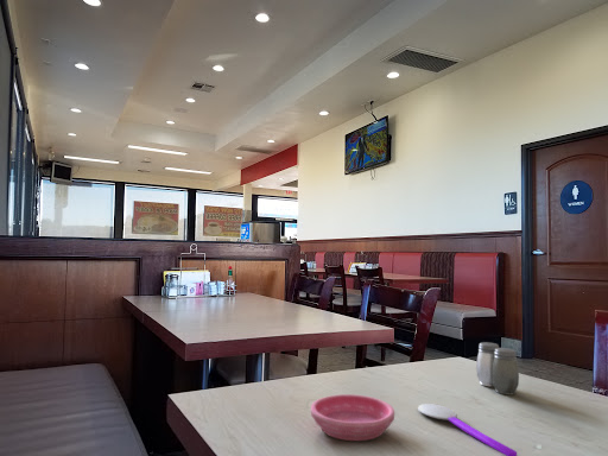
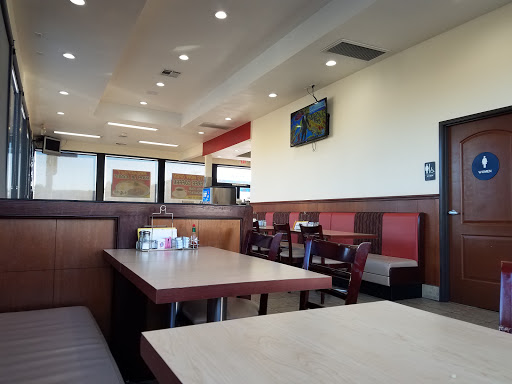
- salt and pepper shaker (496, 366)
- saucer (352, 417)
- spoon (462, 424)
